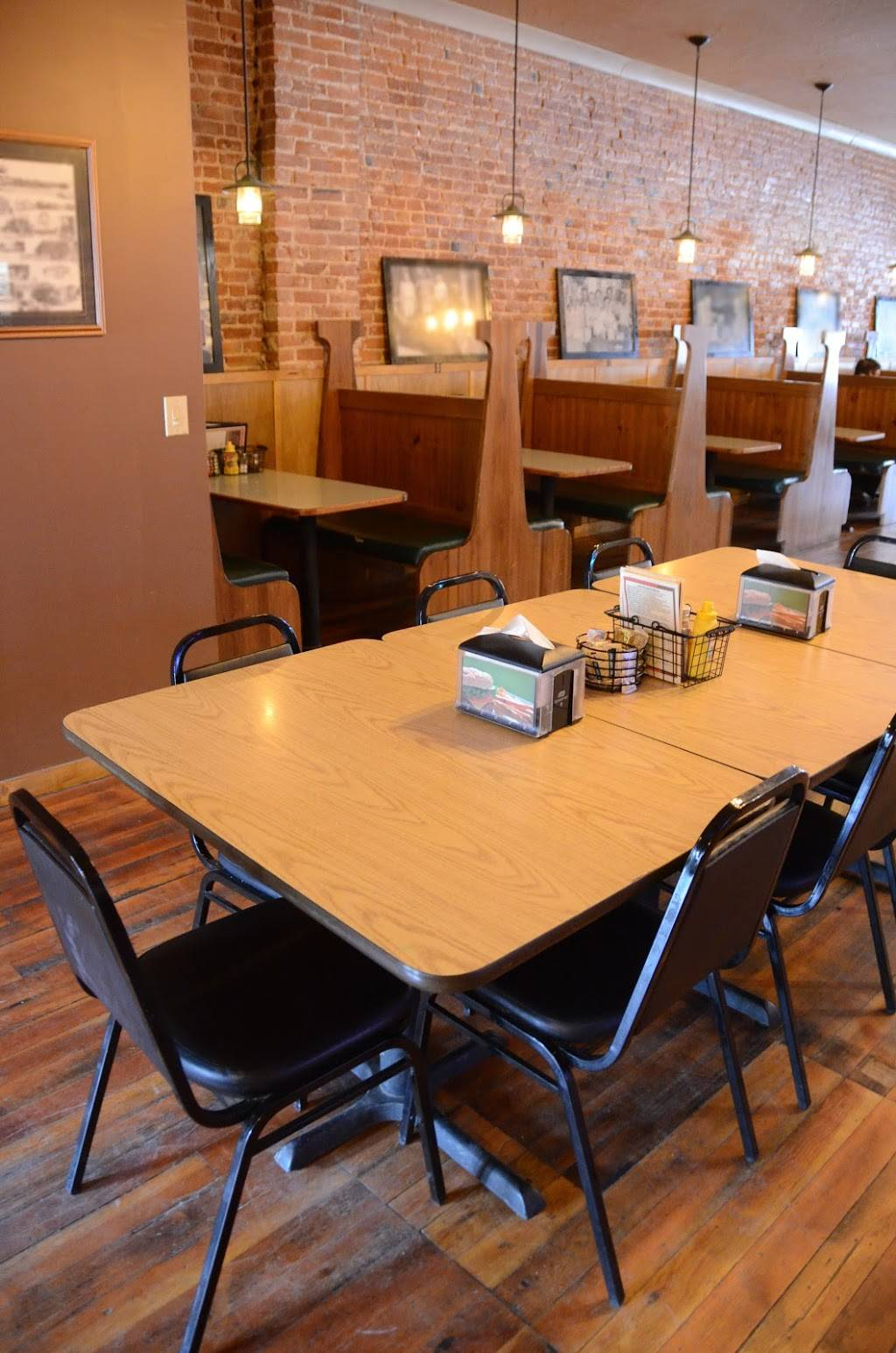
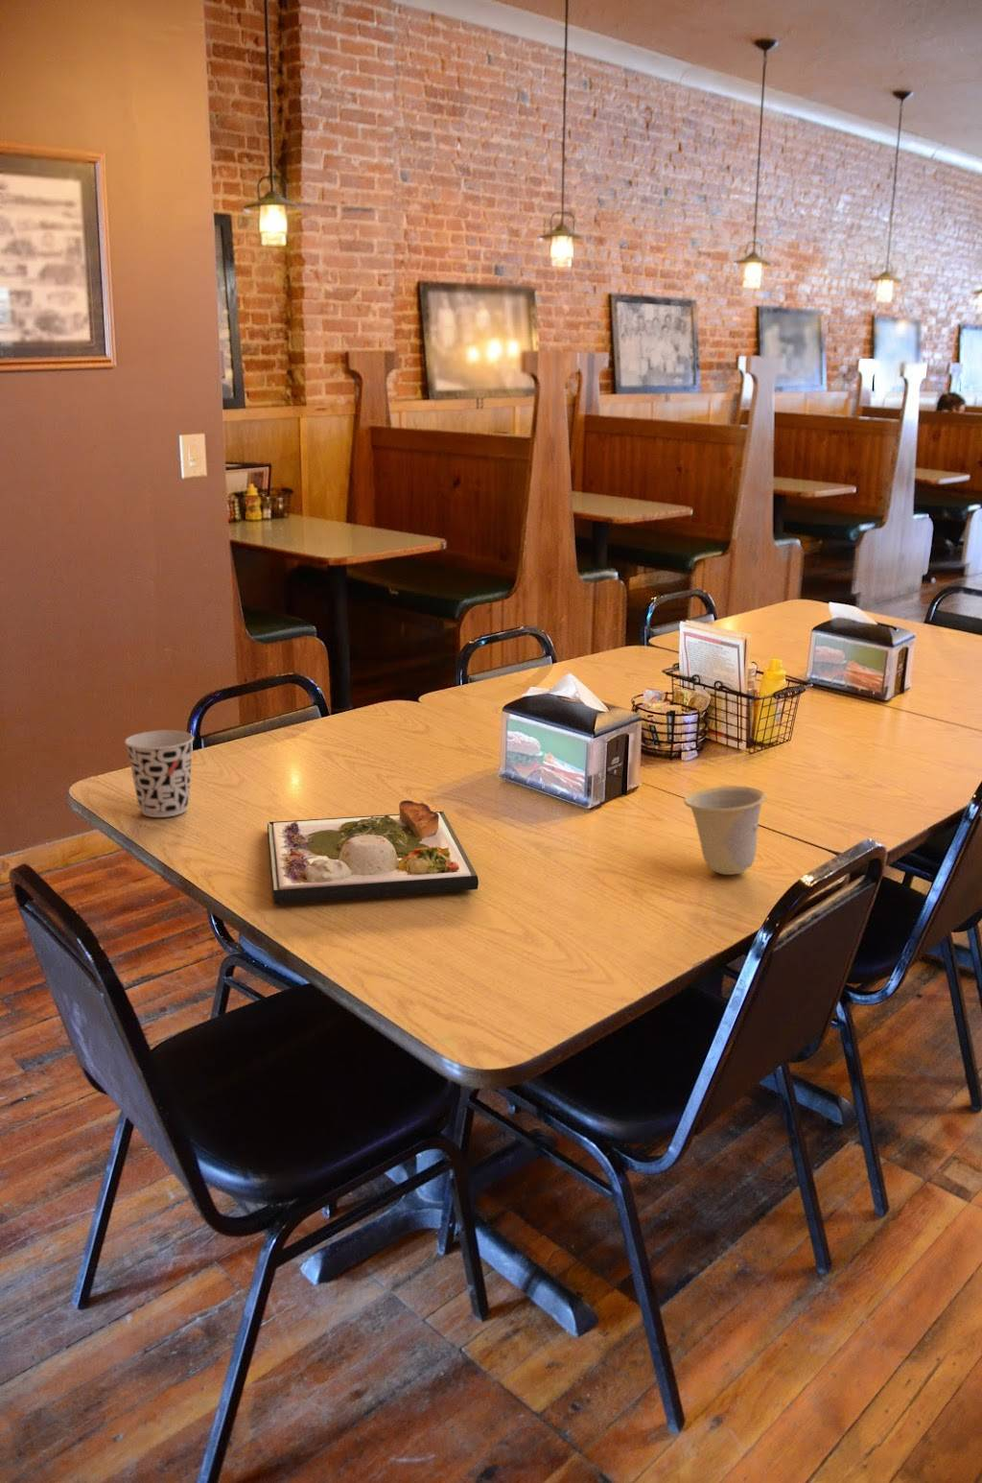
+ dinner plate (366, 844)
+ cup (723, 831)
+ cup (161, 774)
